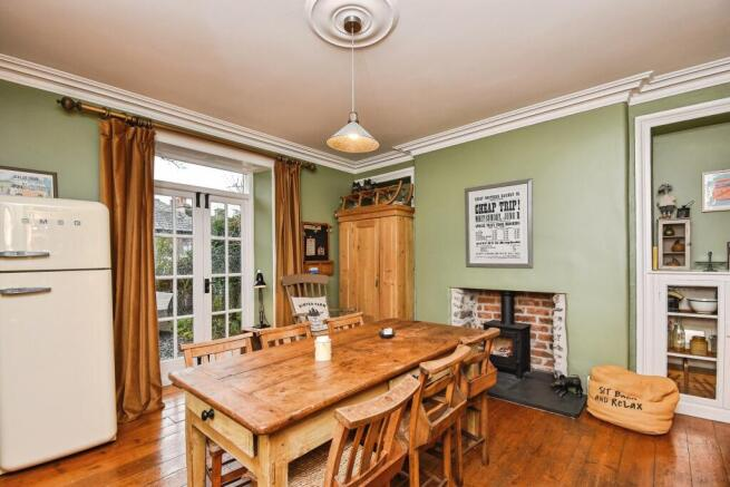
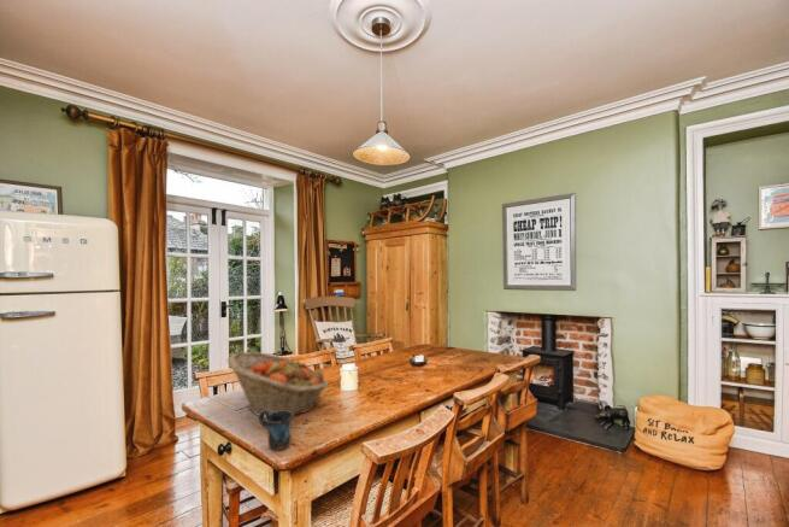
+ fruit basket (278, 379)
+ mug (277, 428)
